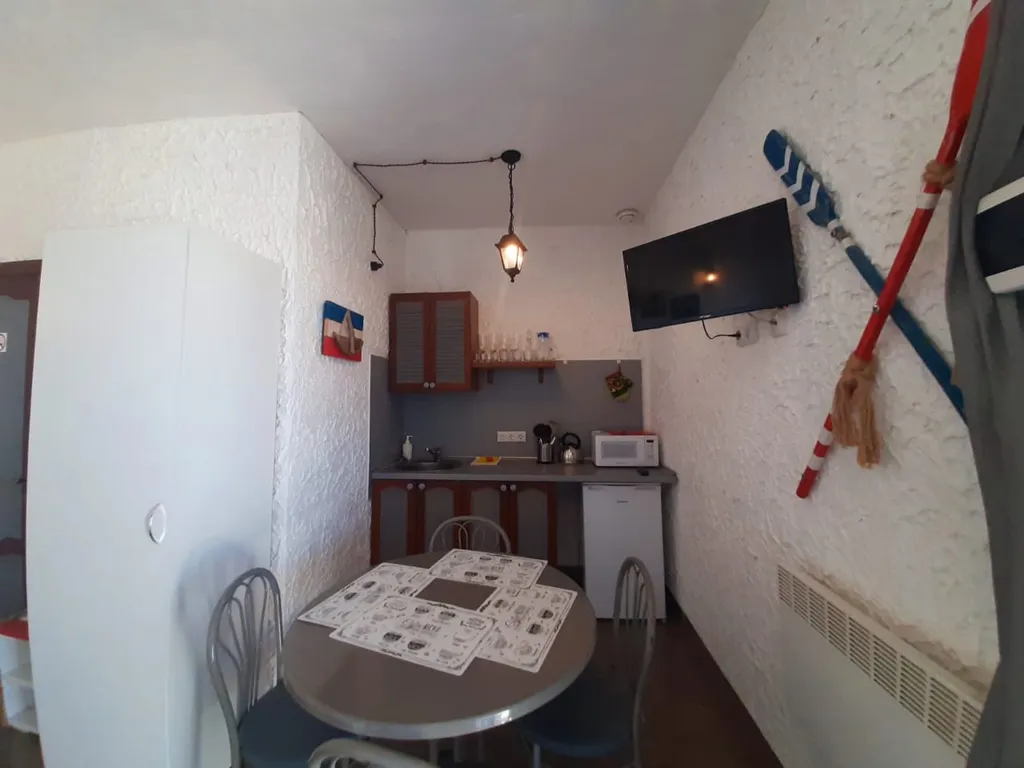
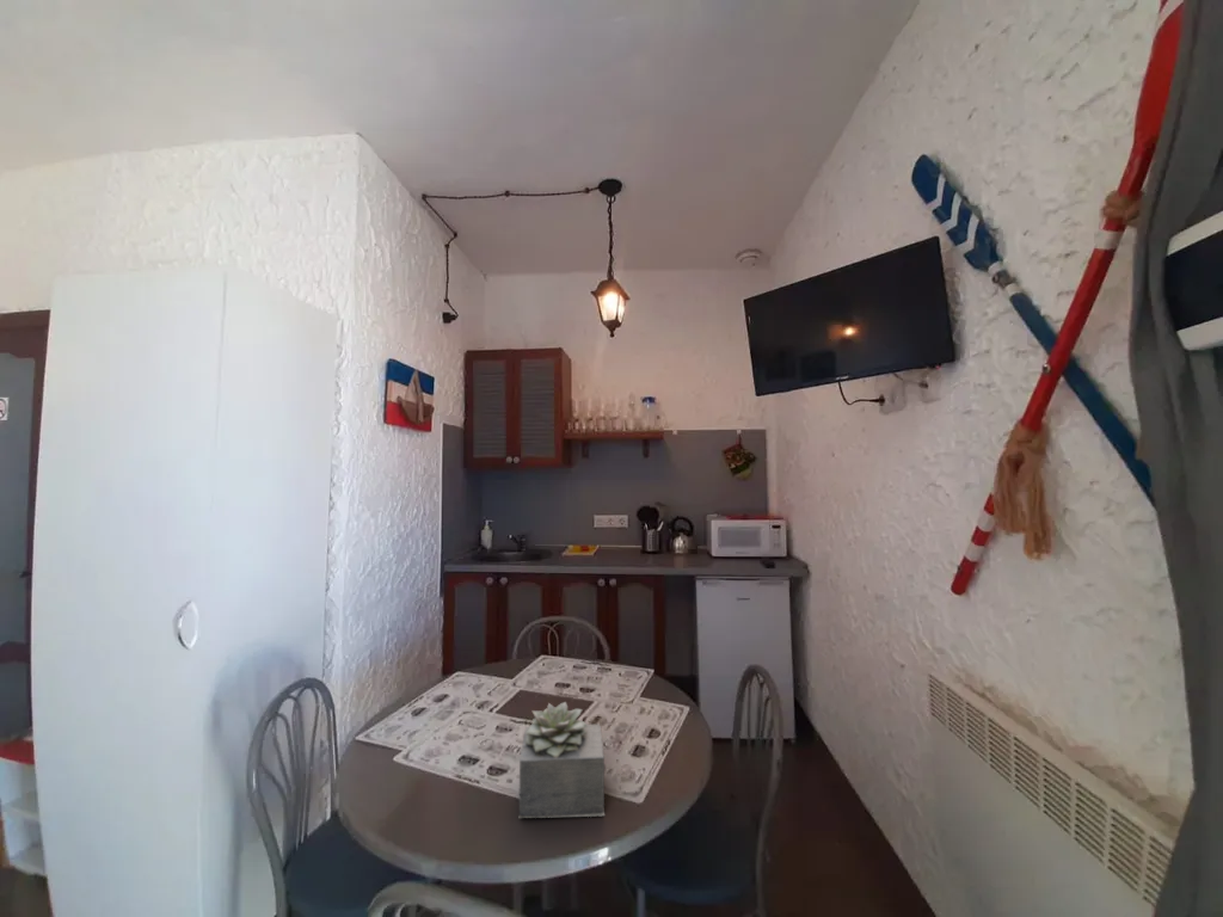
+ succulent plant (561, 751)
